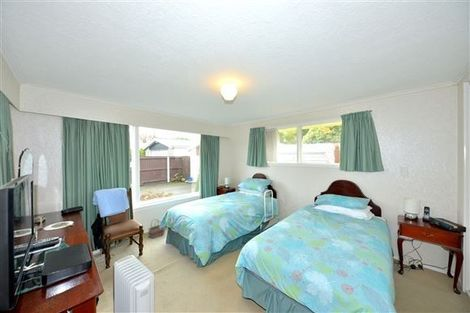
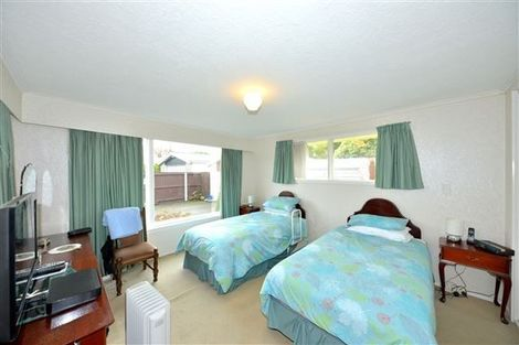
- basket (156, 227)
